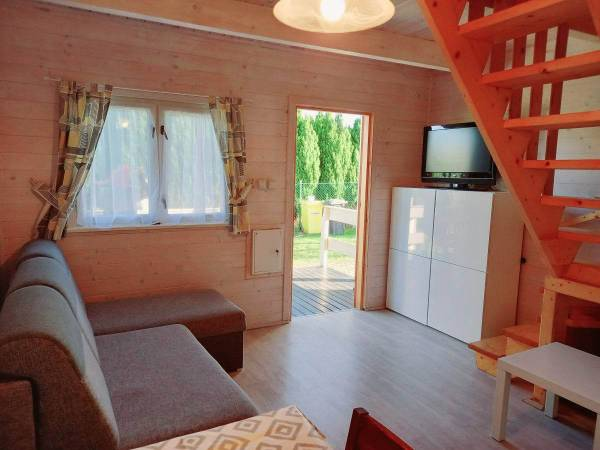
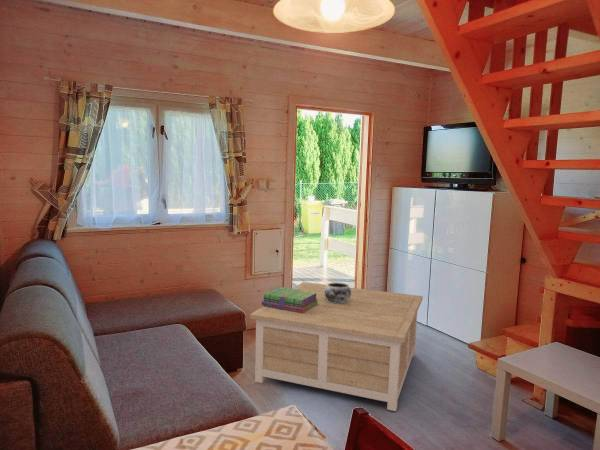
+ stack of books (290, 298)
+ coffee table (342, 335)
+ decorative bowl (337, 292)
